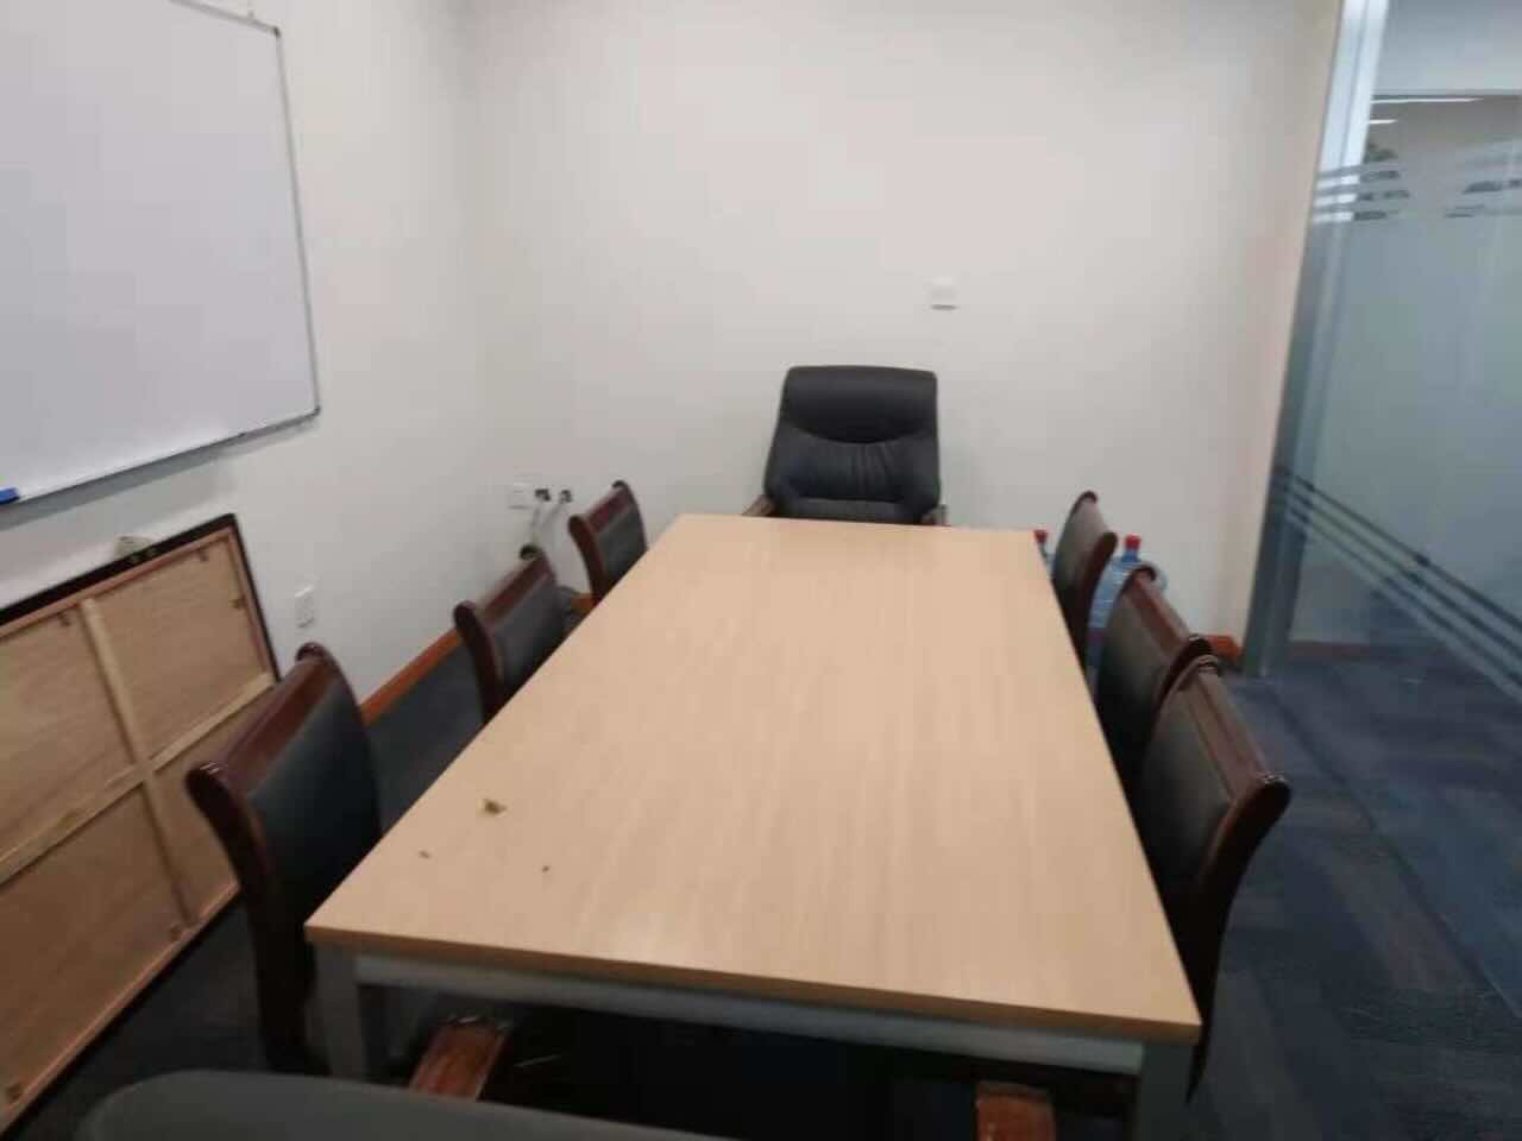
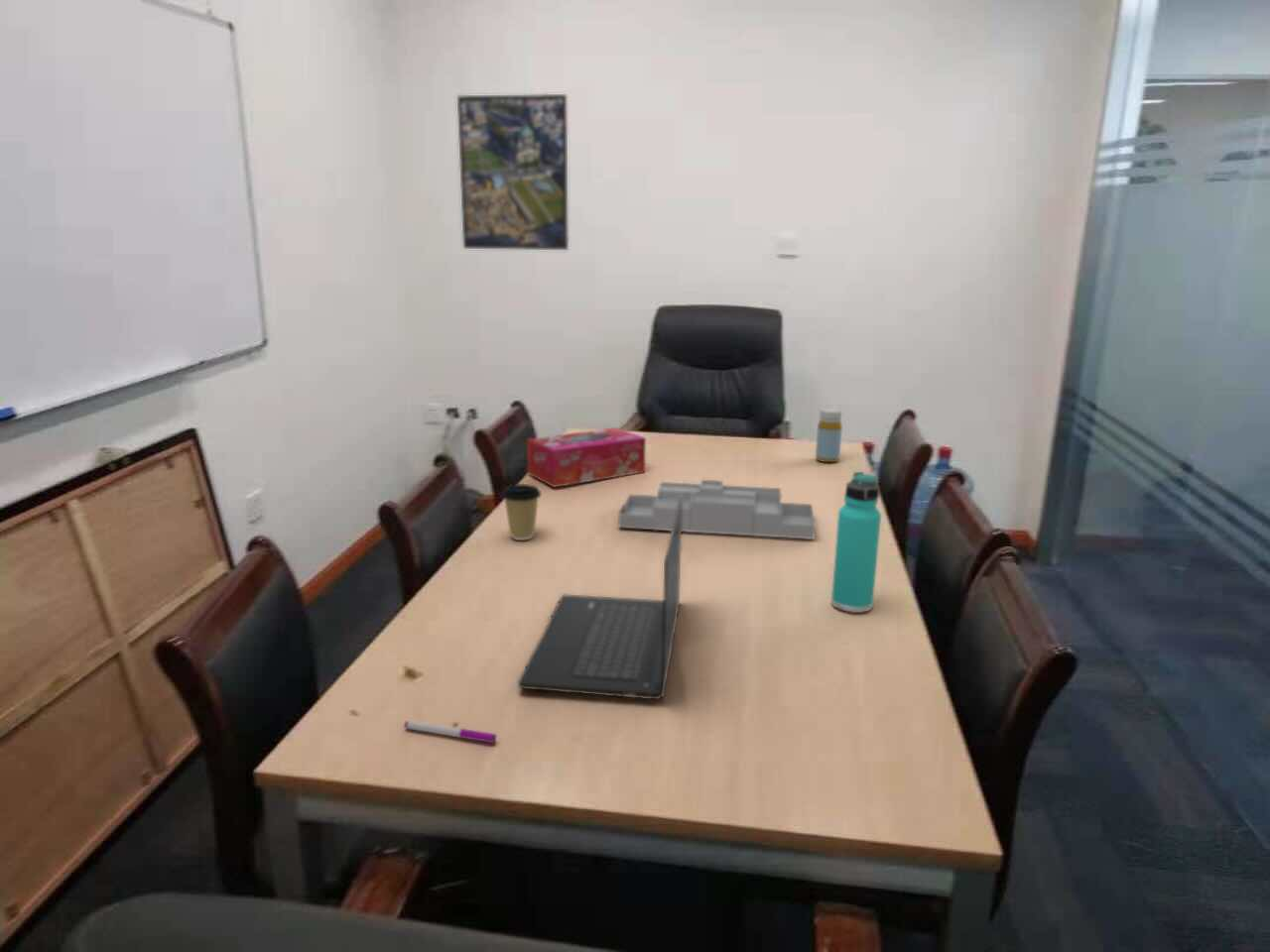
+ desk organizer (717, 505)
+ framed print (513, 174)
+ pen (449, 731)
+ bottle (828, 434)
+ thermos bottle (857, 540)
+ tissue box (586, 455)
+ laptop (606, 597)
+ coffee cup (521, 511)
